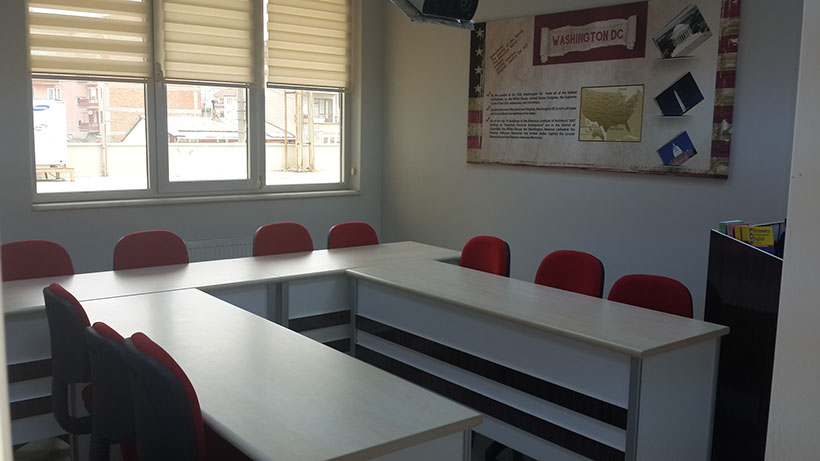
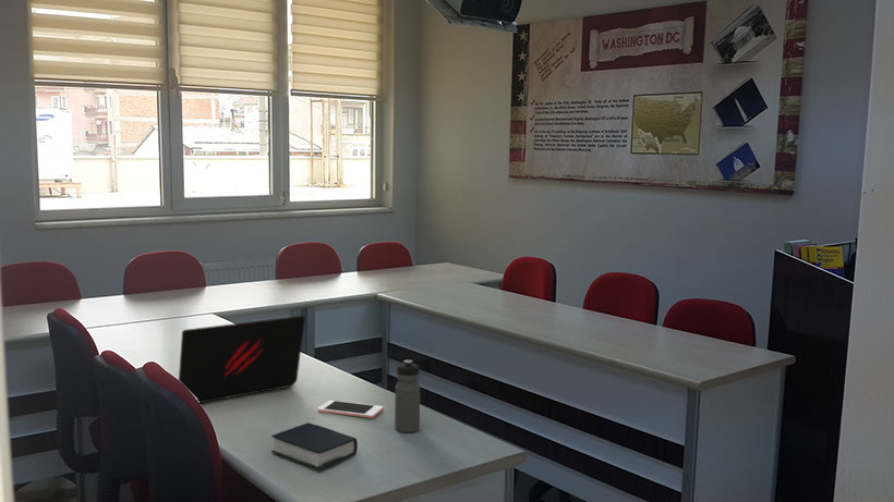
+ laptop (228, 352)
+ book (314, 444)
+ cell phone (350, 408)
+ water bottle (407, 394)
